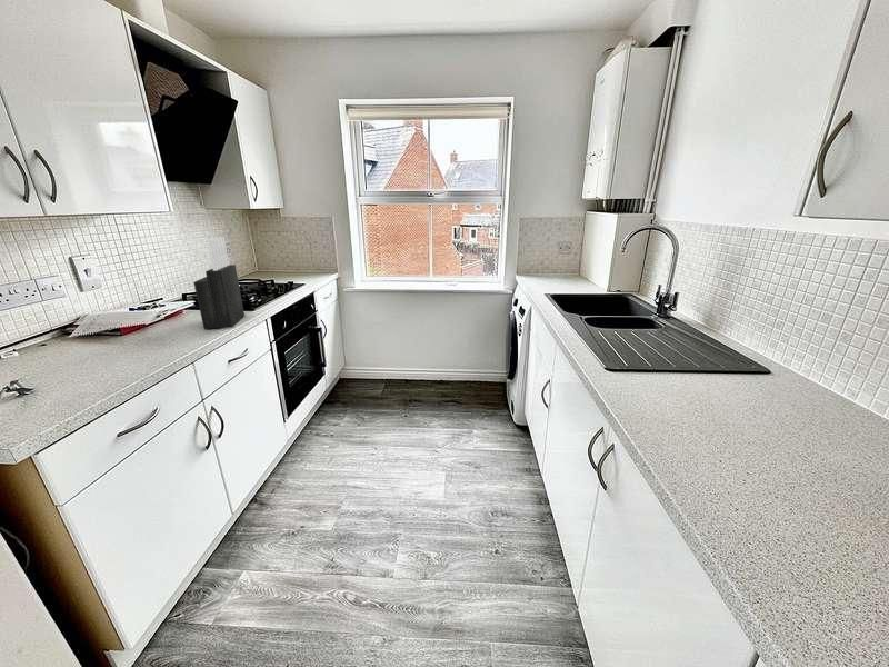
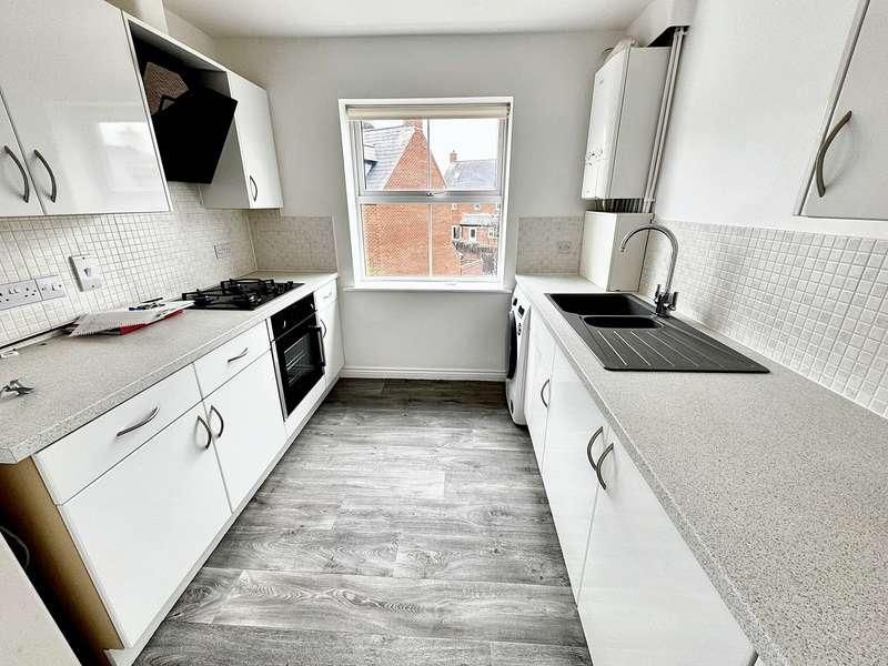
- knife block (214, 281)
